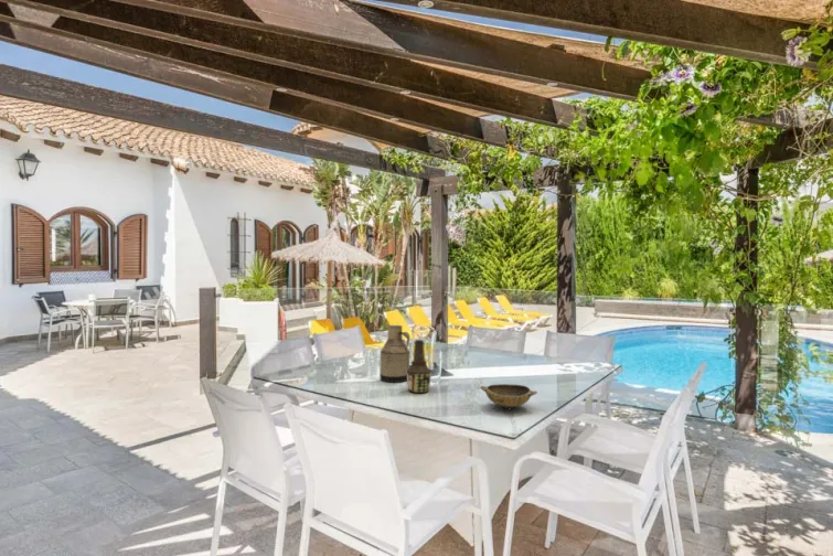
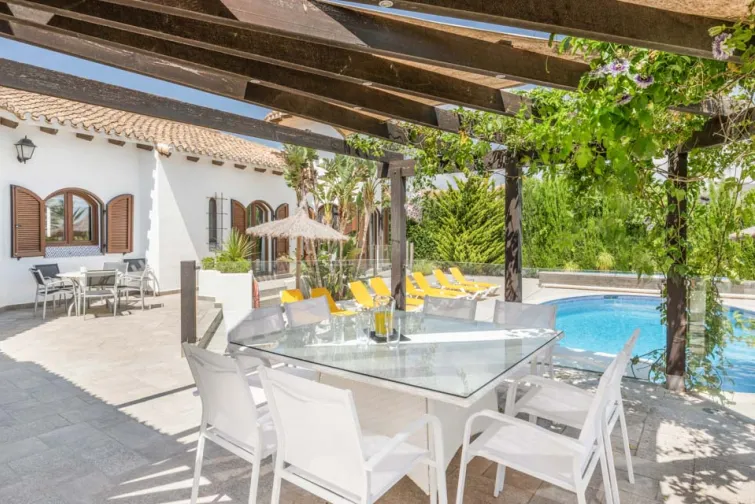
- bowl (508, 398)
- milk can (395, 351)
- bottle (418, 365)
